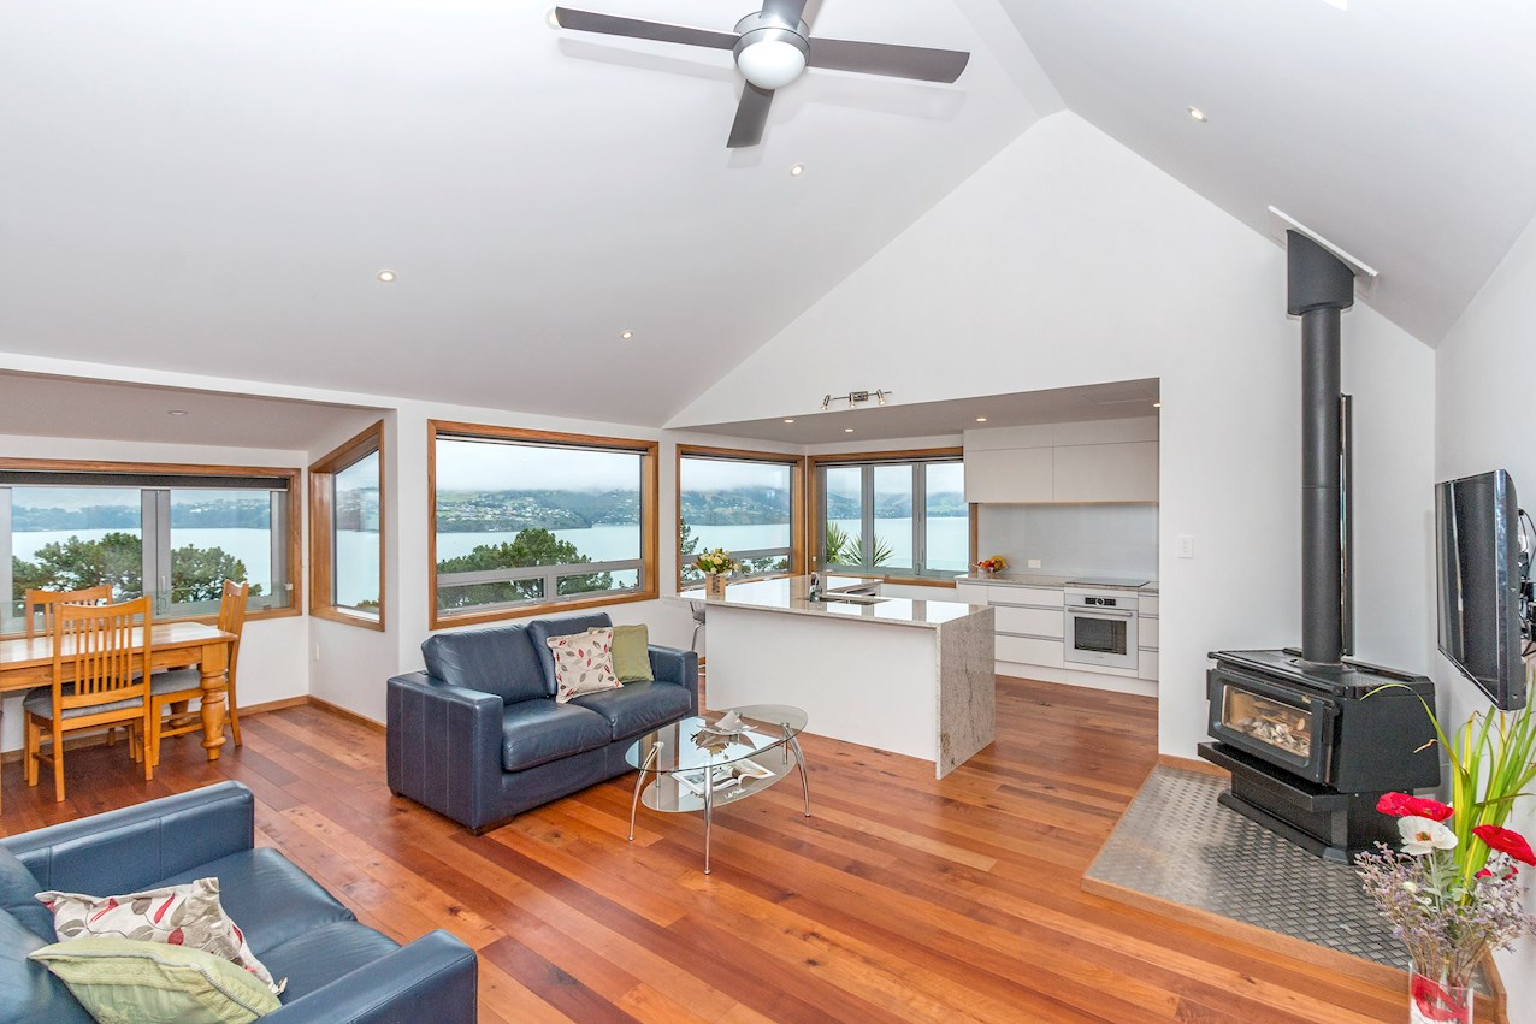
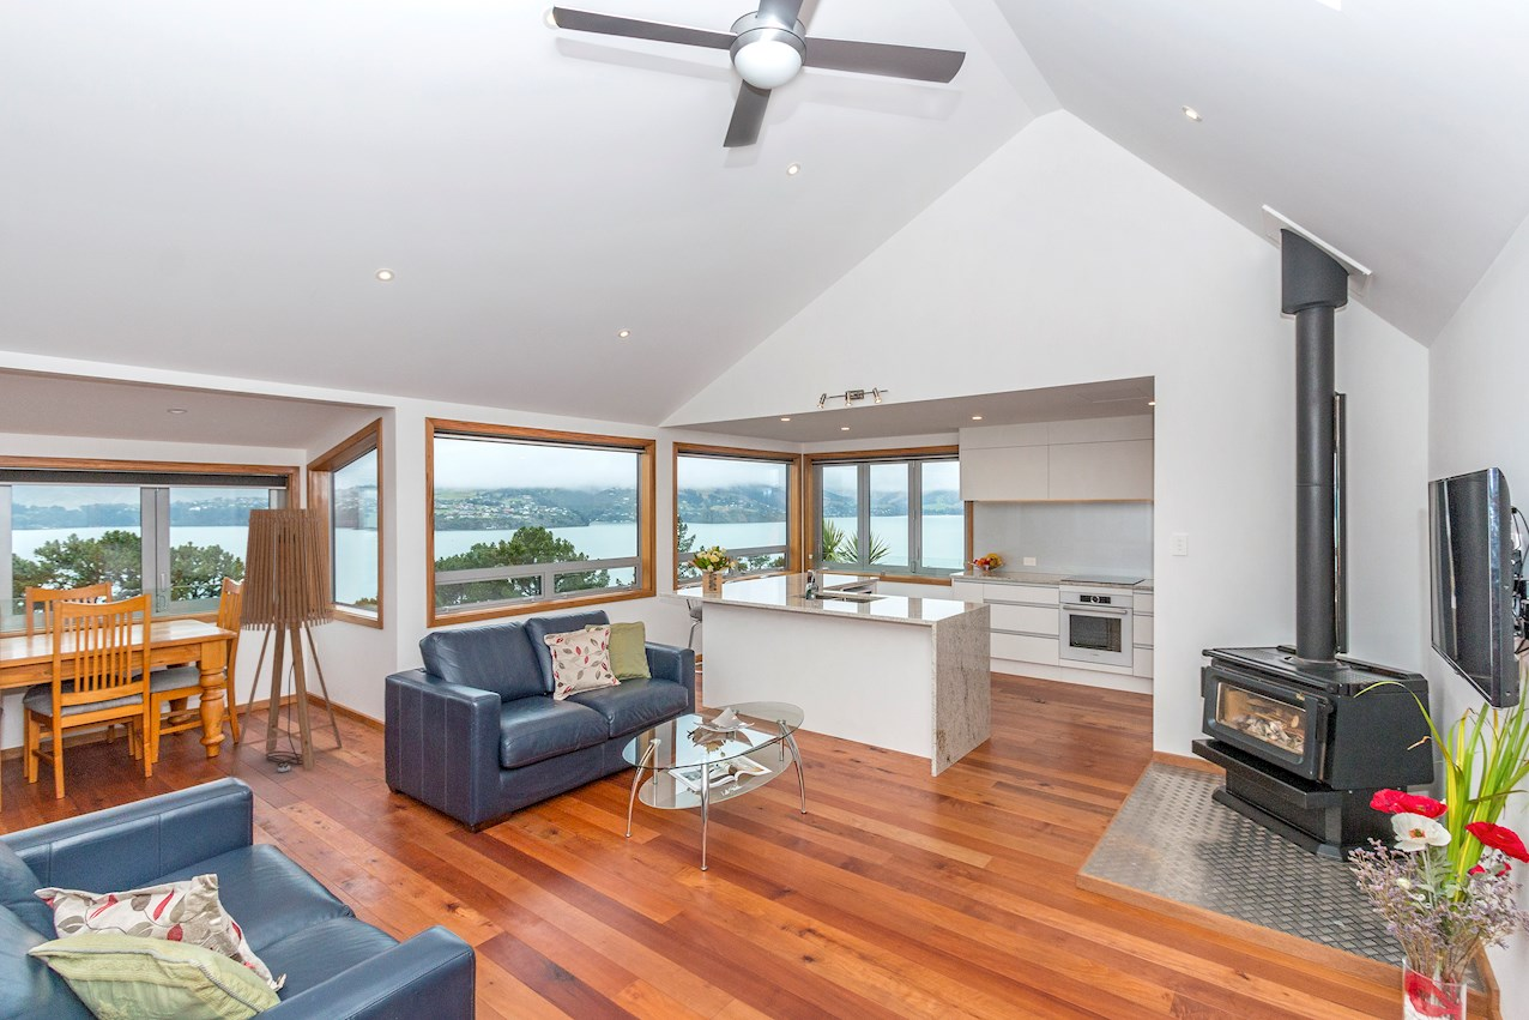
+ floor lamp (290, 634)
